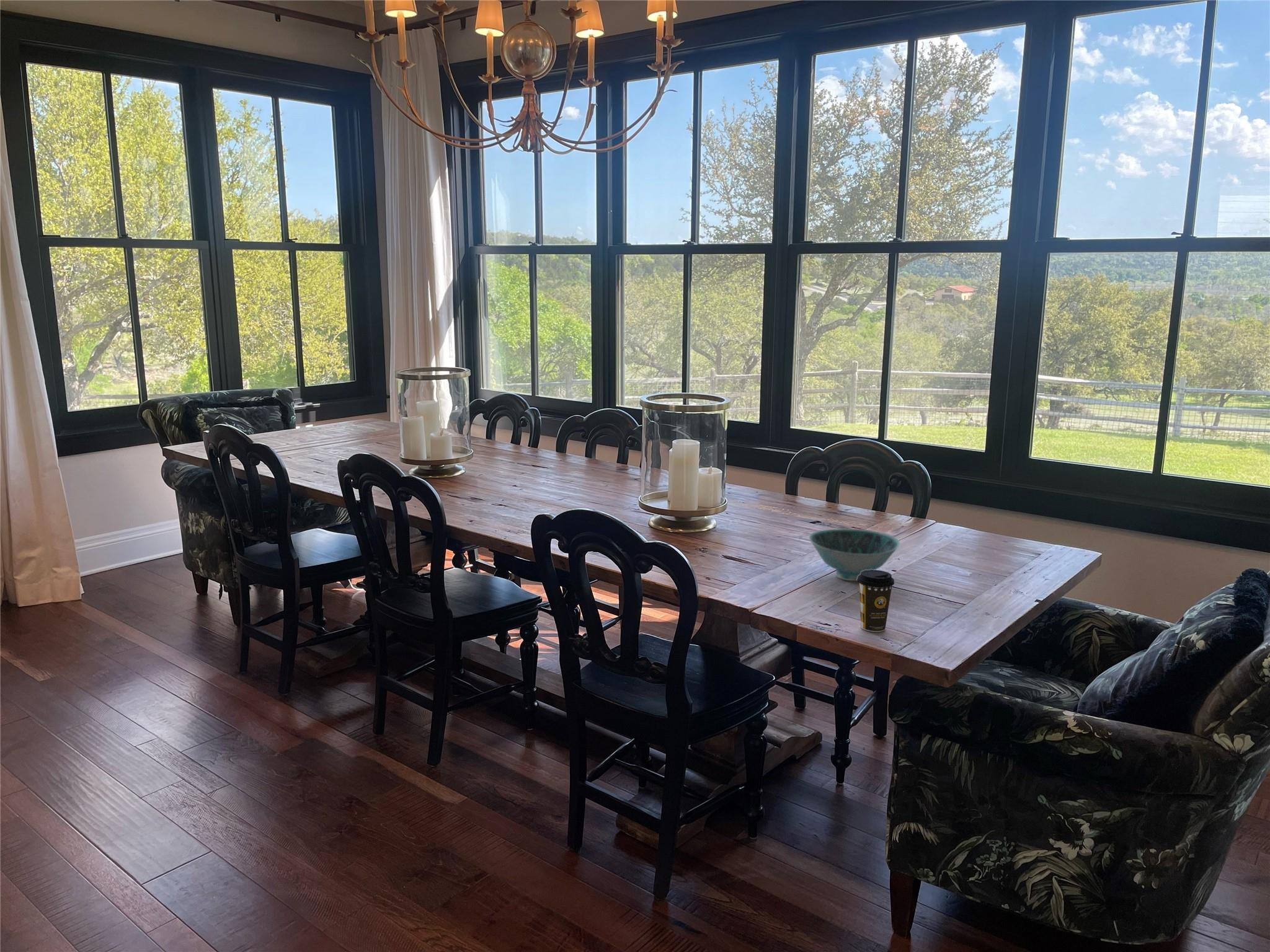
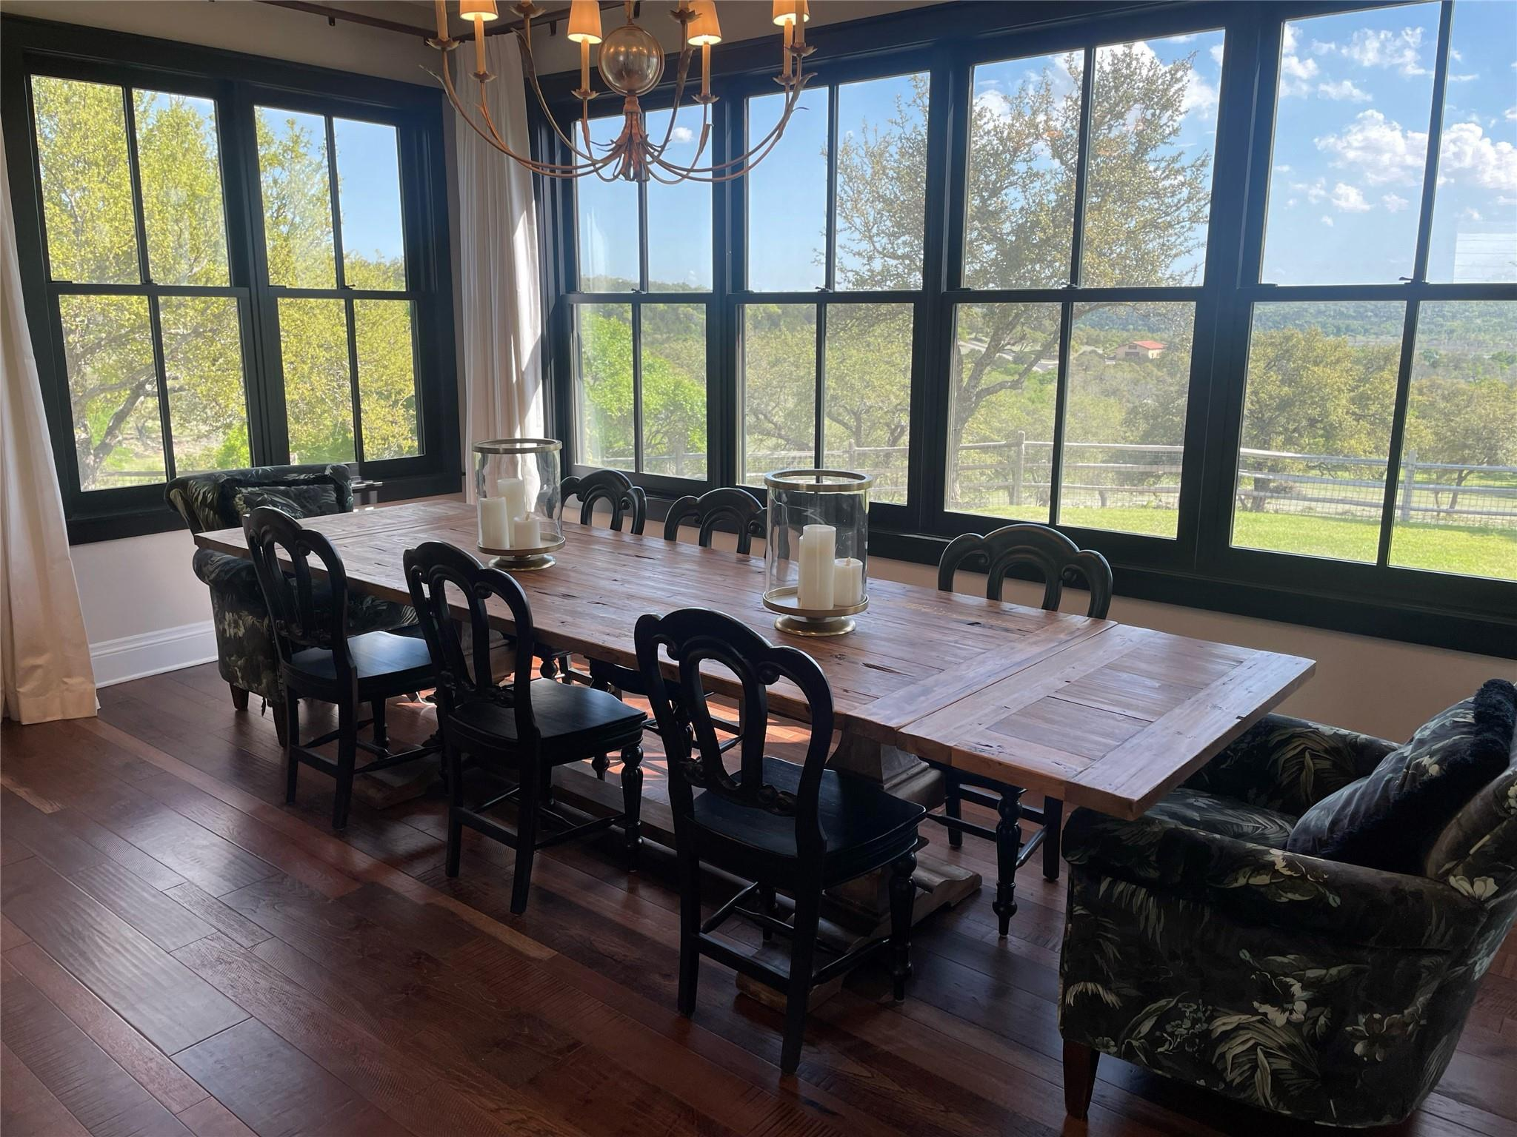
- coffee cup (874, 601)
- bowl (853, 558)
